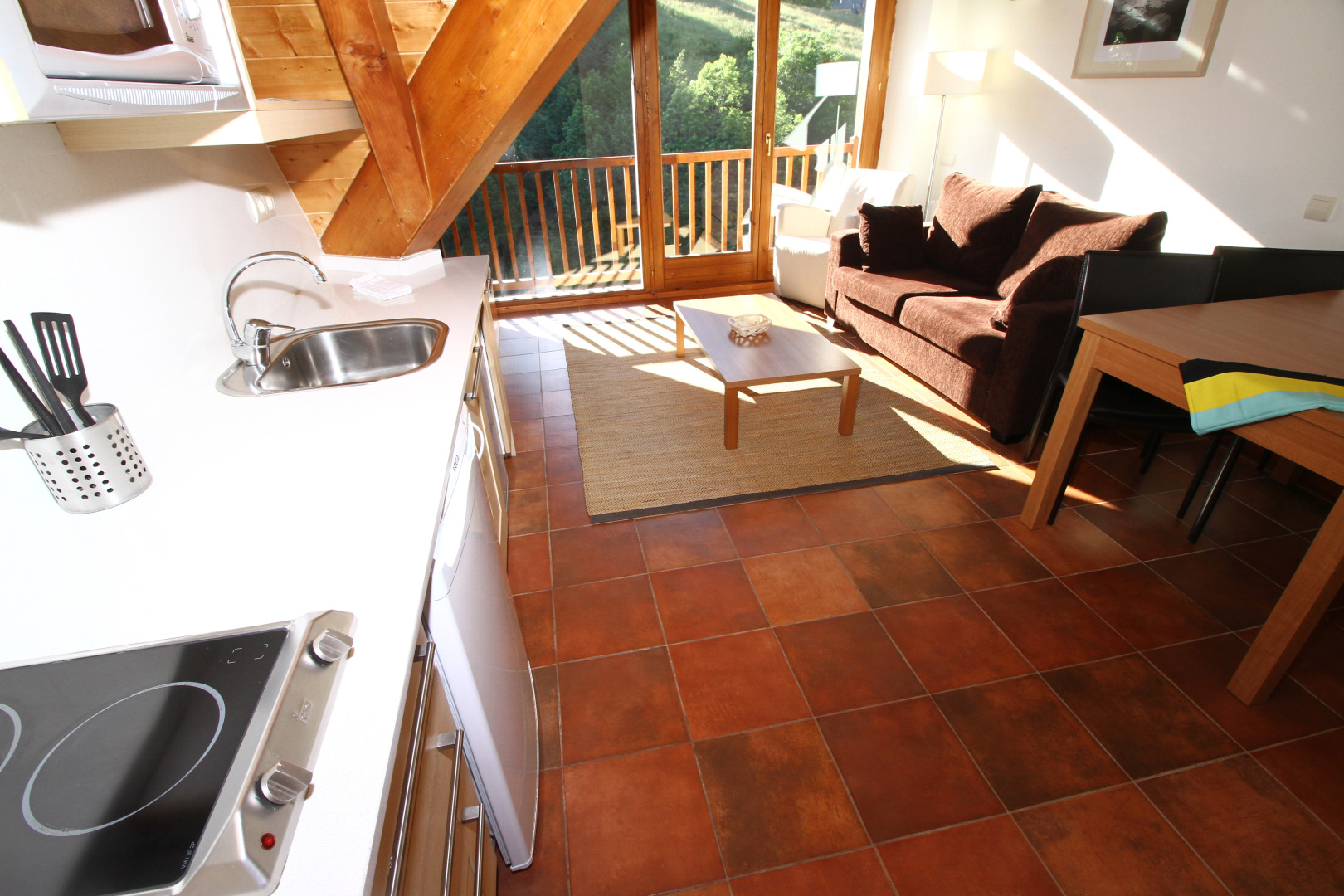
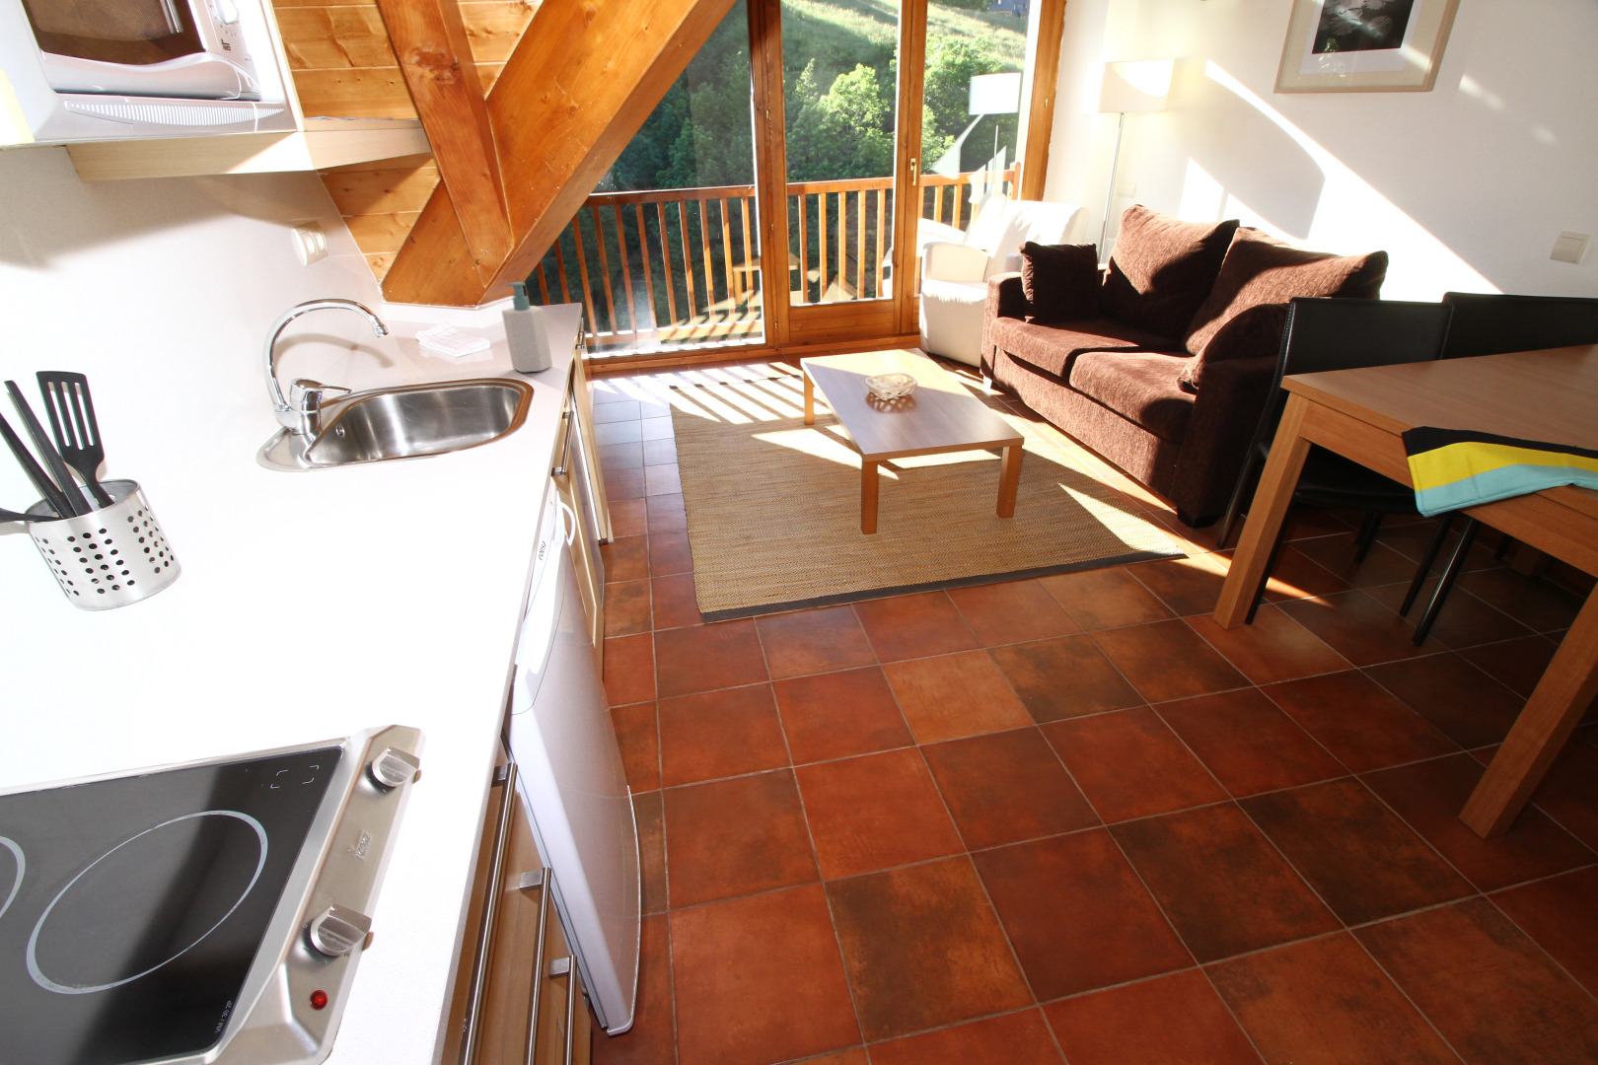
+ soap bottle (524, 326)
